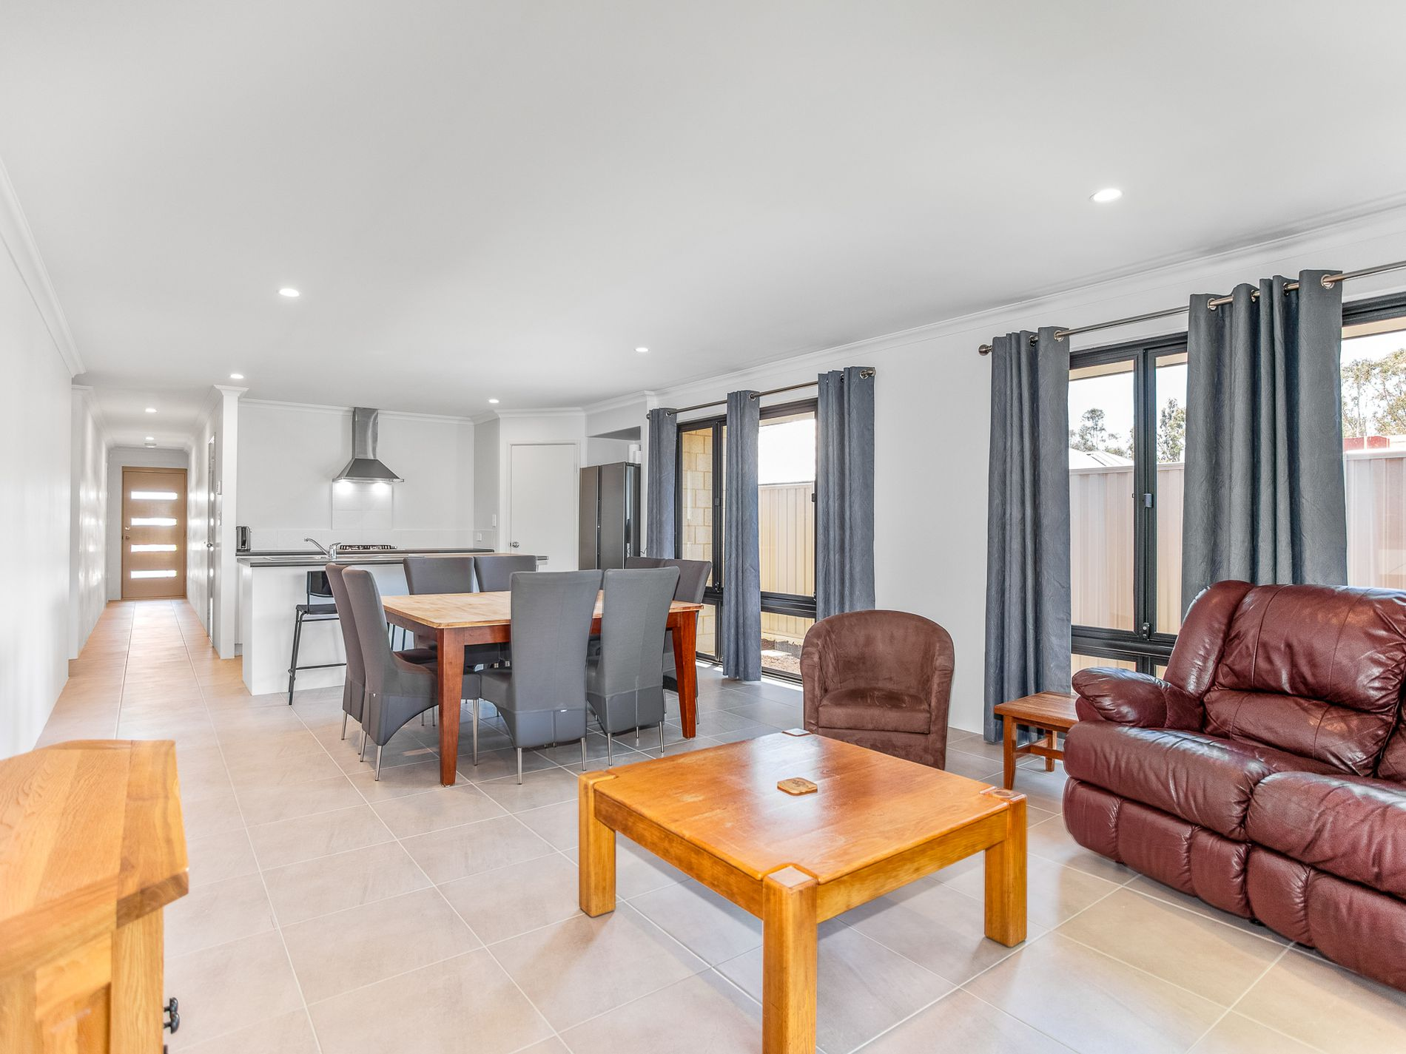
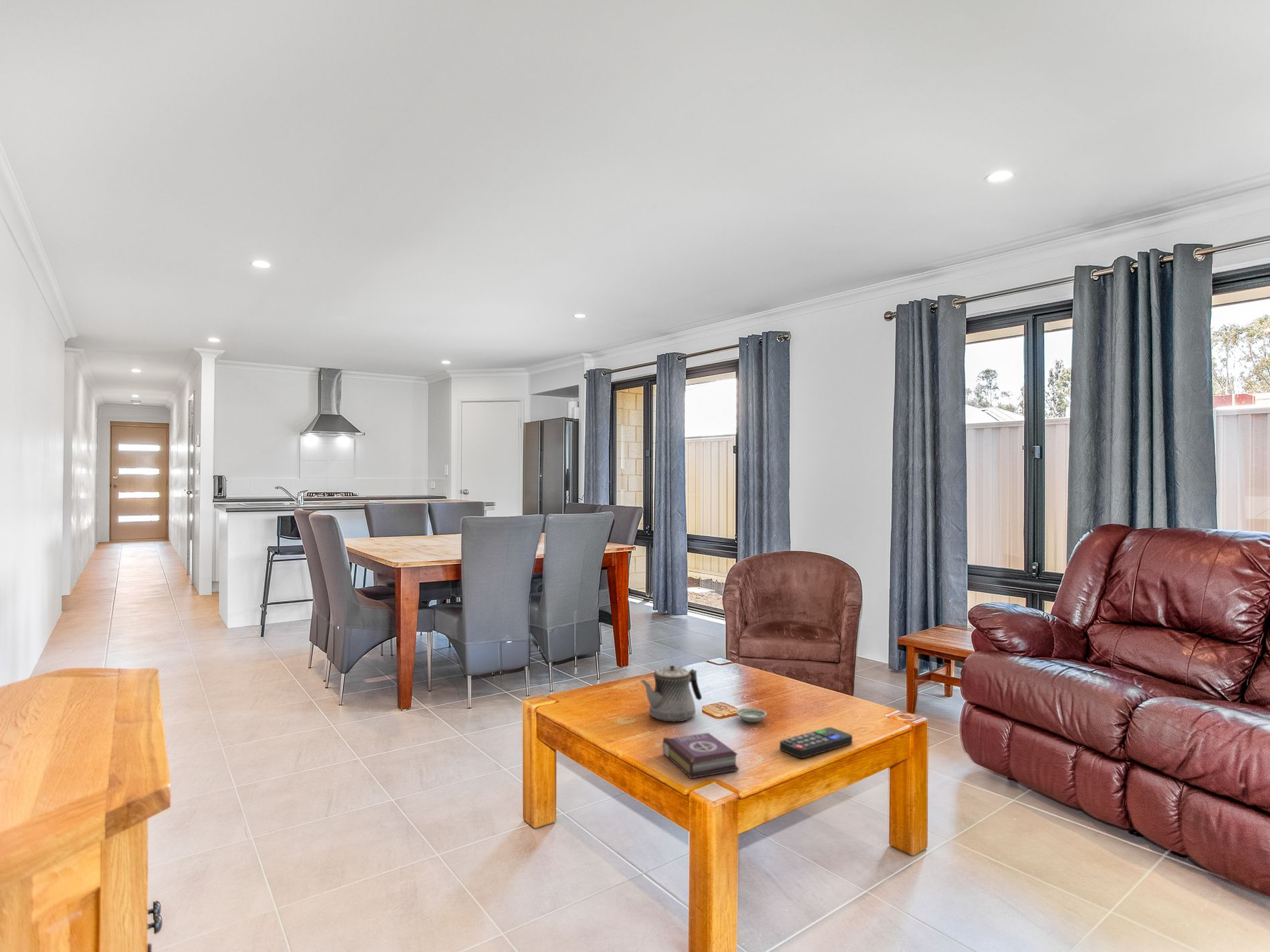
+ teapot (671, 691)
+ remote control (816, 741)
+ saucer (751, 716)
+ book (699, 752)
